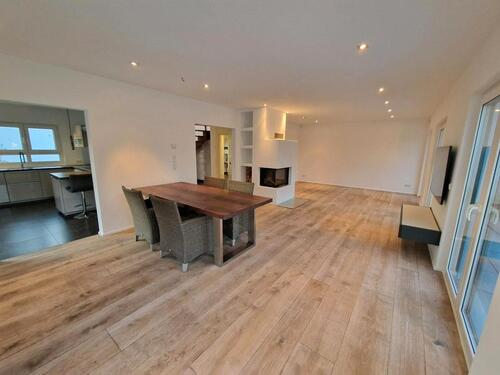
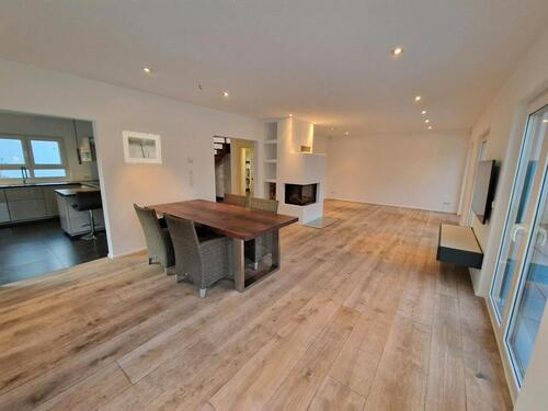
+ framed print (142, 148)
